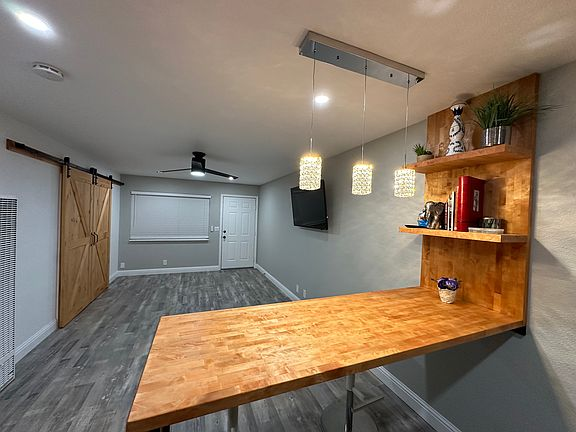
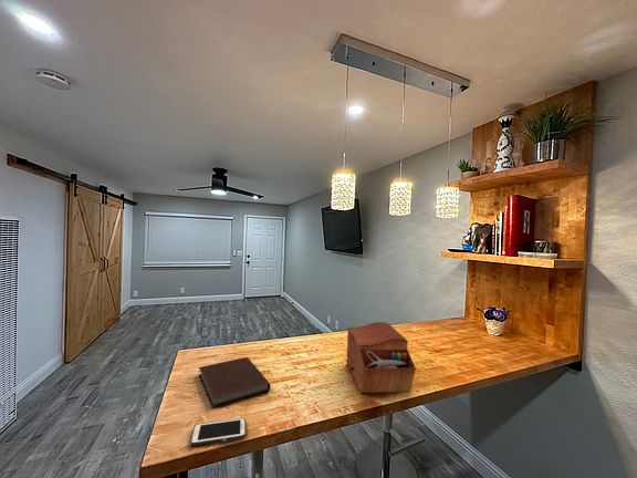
+ cell phone (219, 430)
+ notebook (232, 378)
+ sewing box (376, 355)
